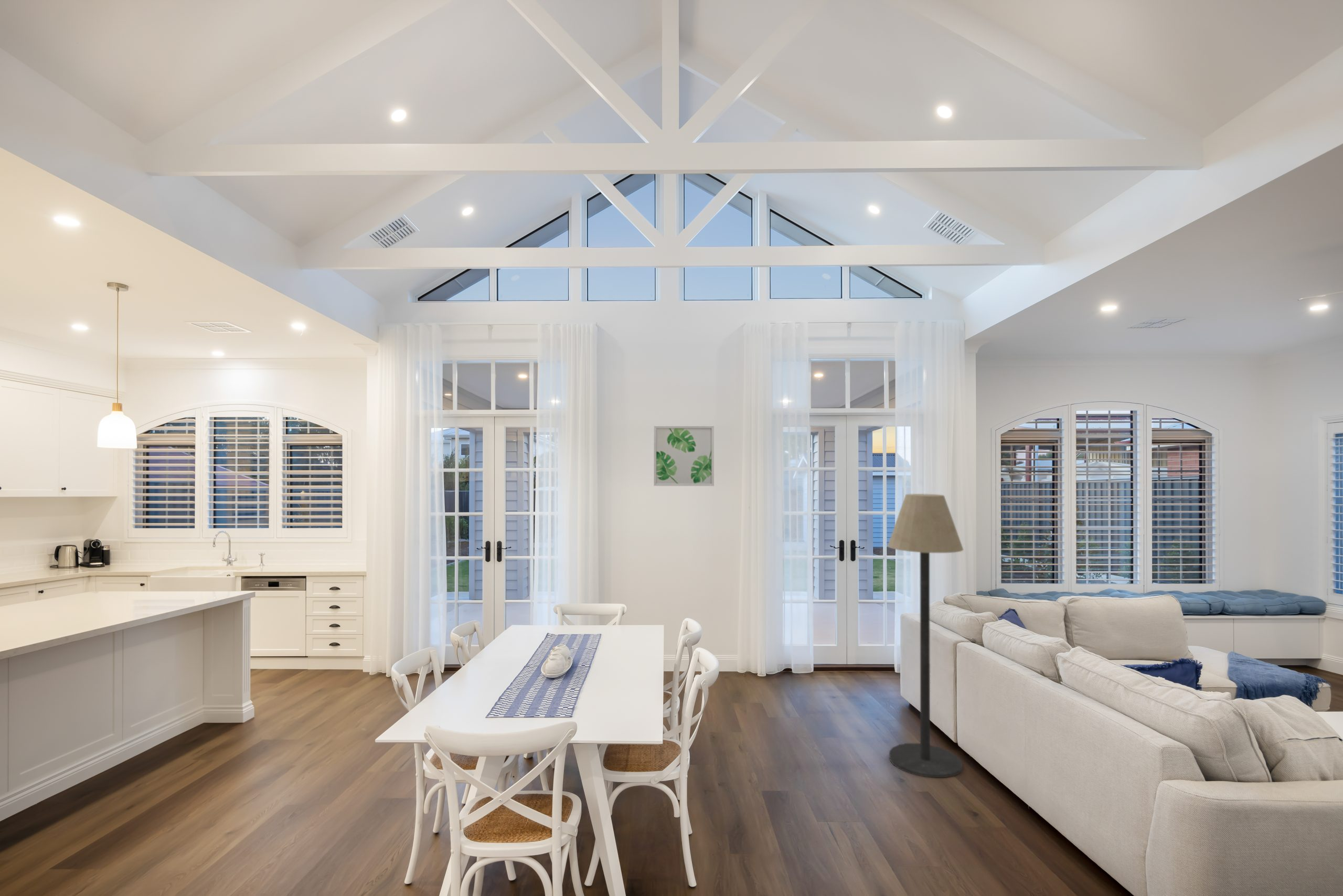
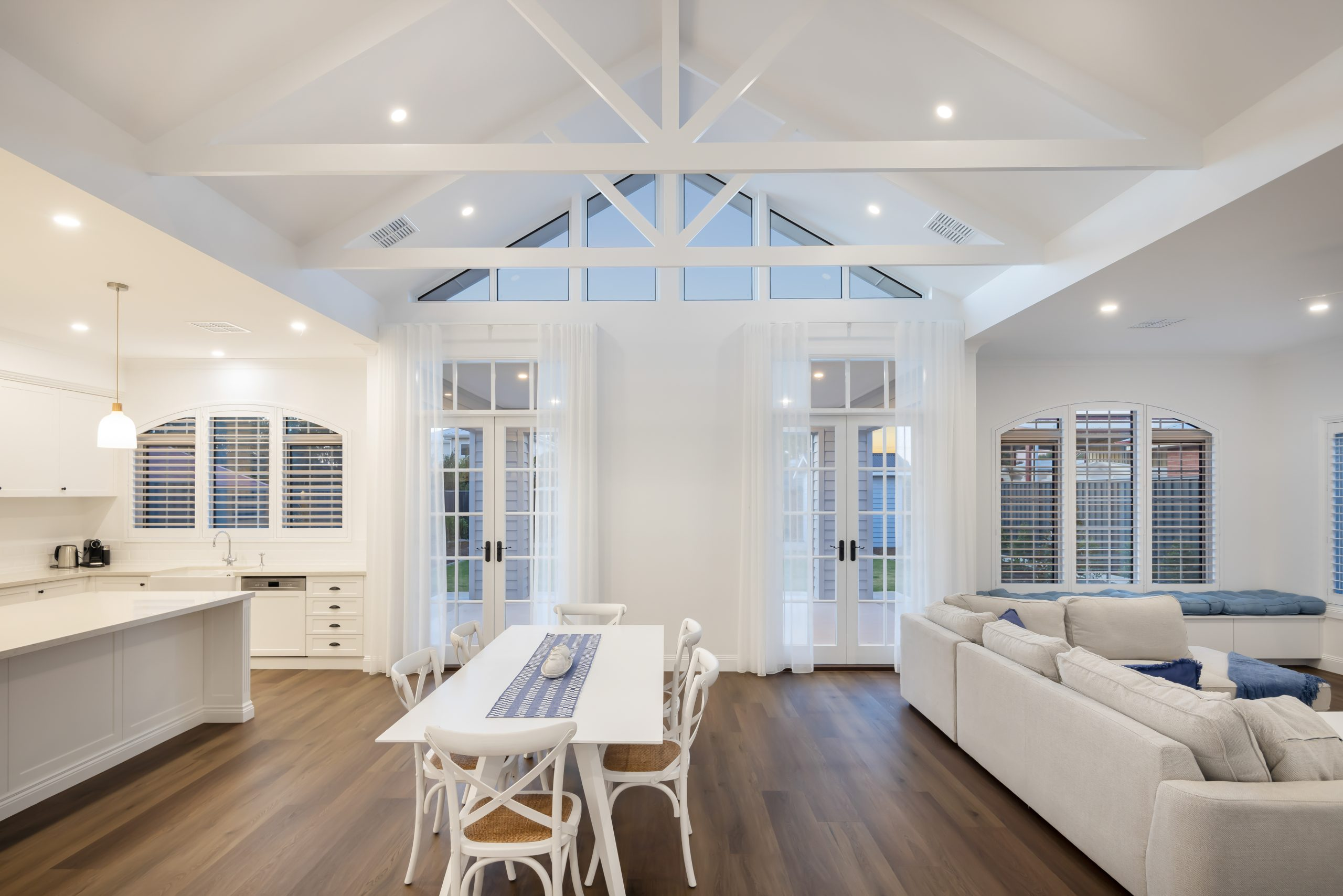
- floor lamp (925, 628)
- wall art (684, 456)
